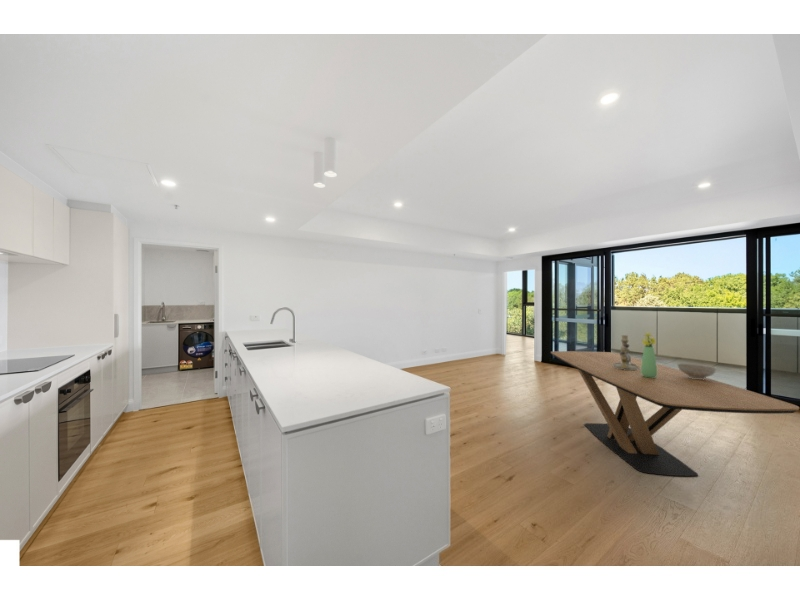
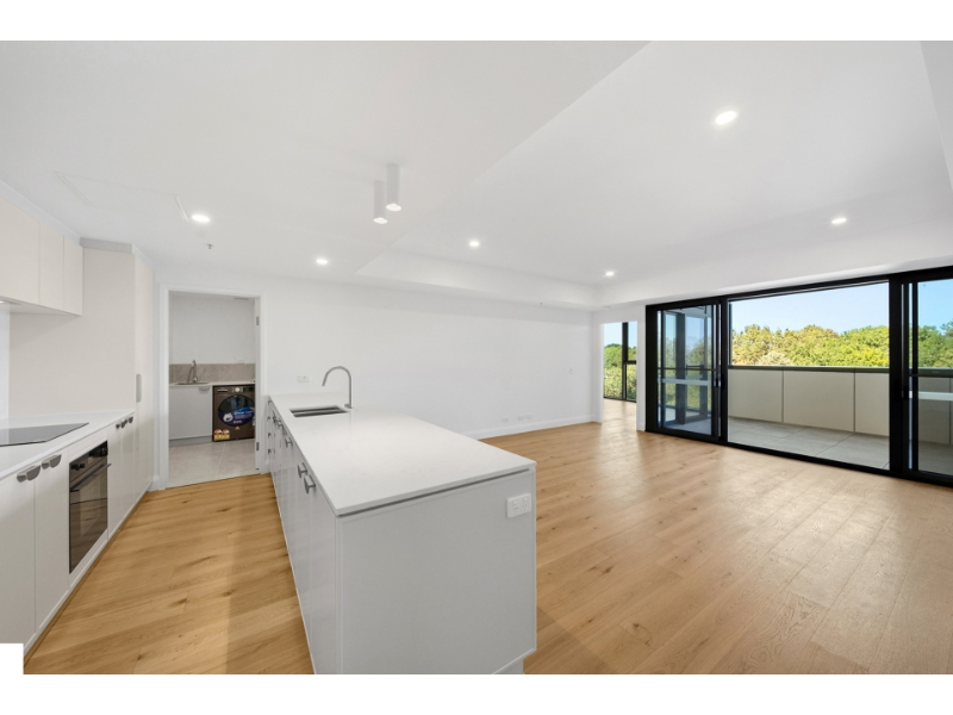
- bouquet (648, 354)
- decorative bowl (696, 371)
- candlestick (623, 351)
- dining table (631, 407)
